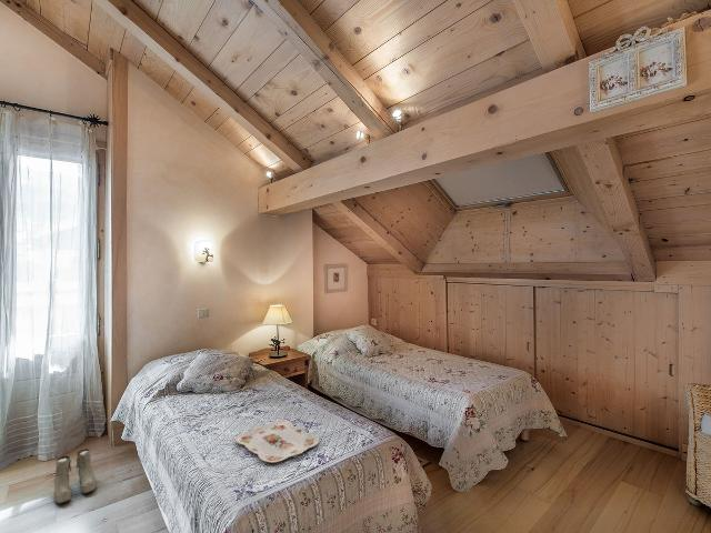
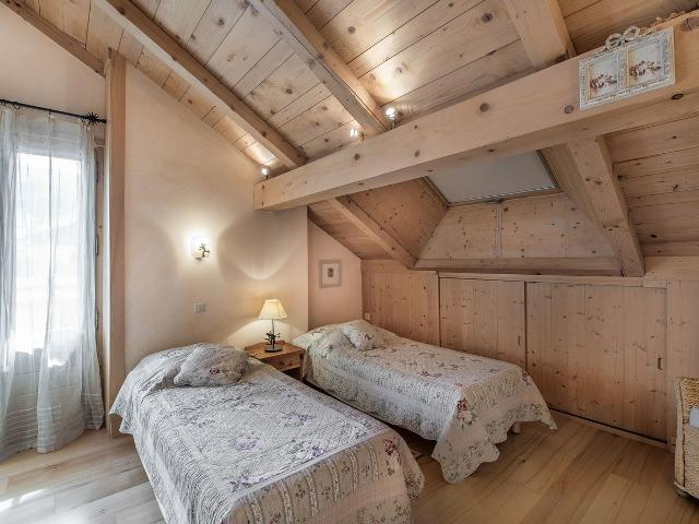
- boots (77, 470)
- serving tray (277, 440)
